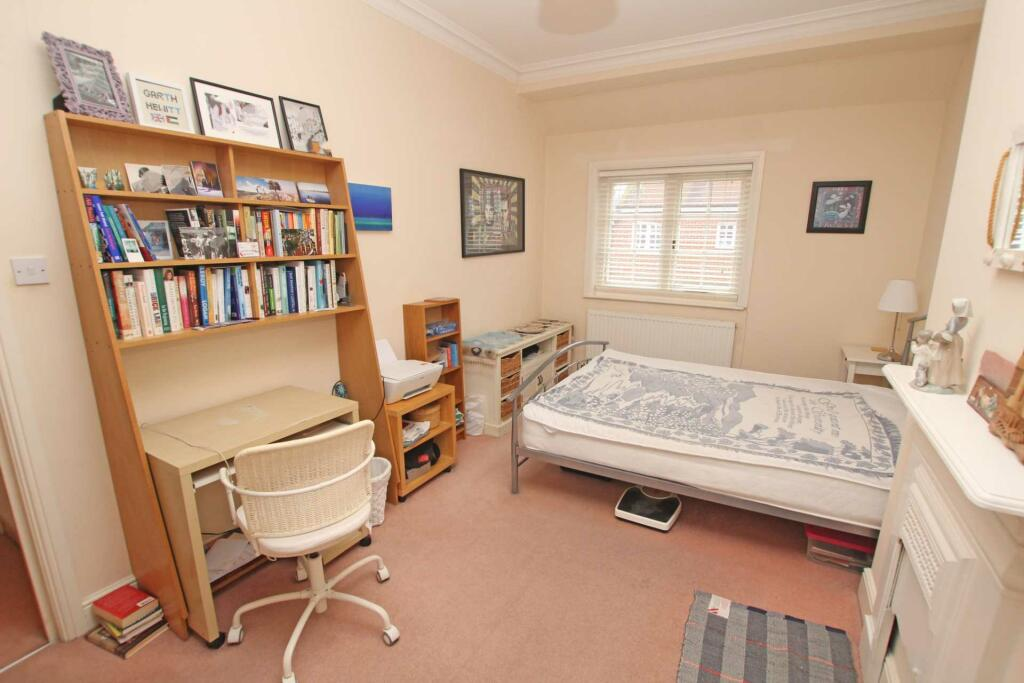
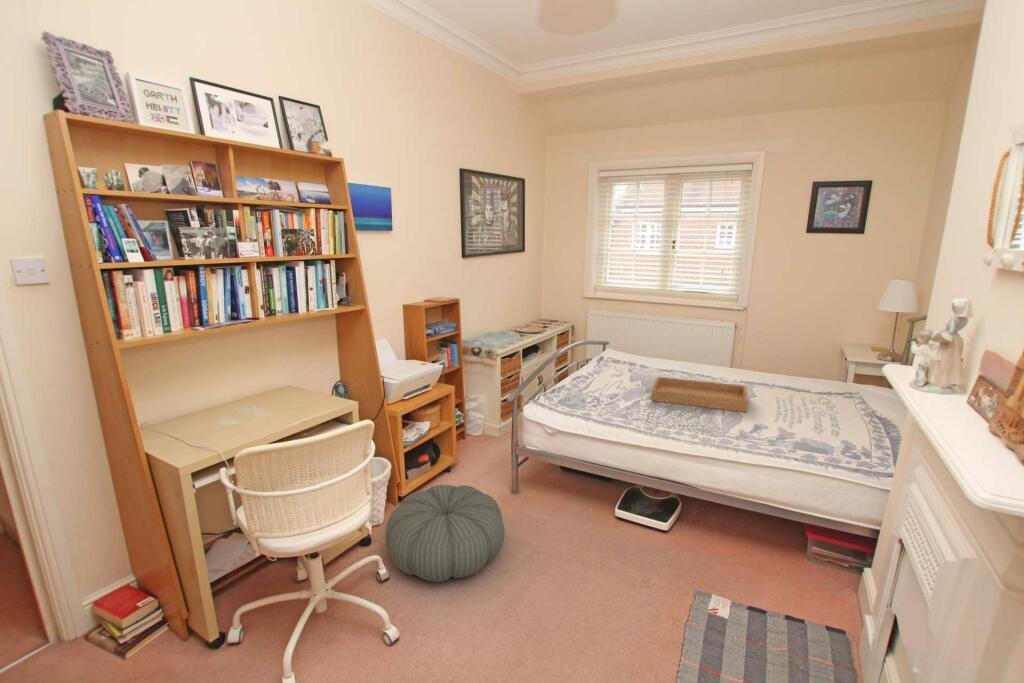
+ serving tray (698, 391)
+ pouf (445, 527)
